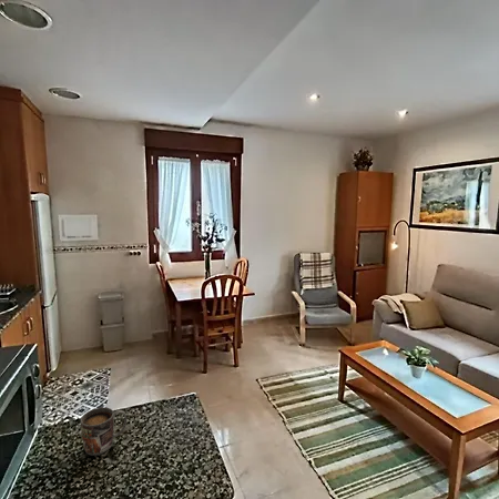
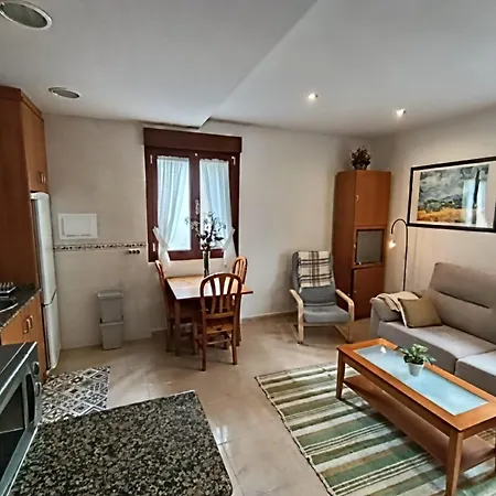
- mug (104, 428)
